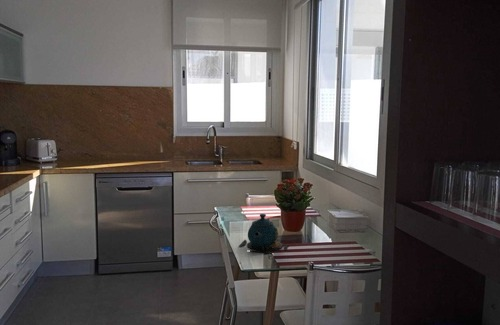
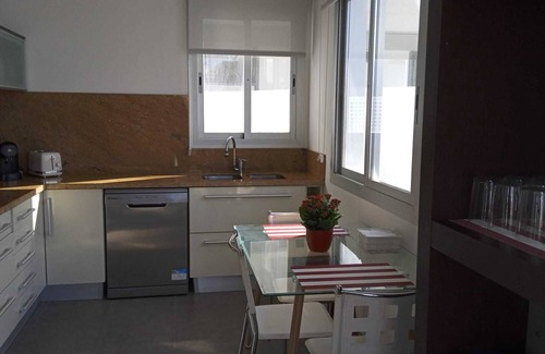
- teapot (264, 229)
